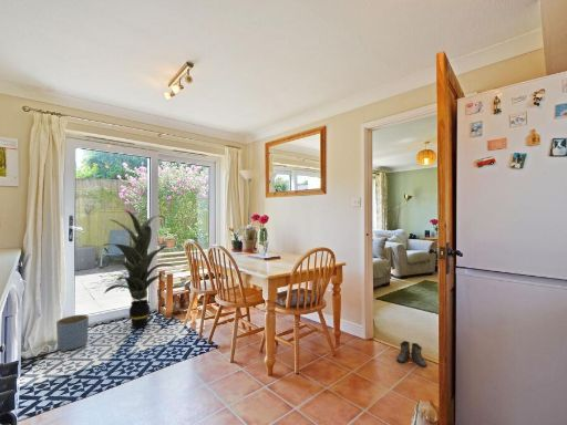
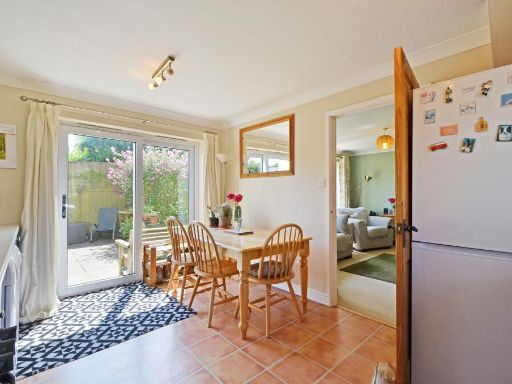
- planter (72, 332)
- indoor plant (134, 267)
- boots (409, 352)
